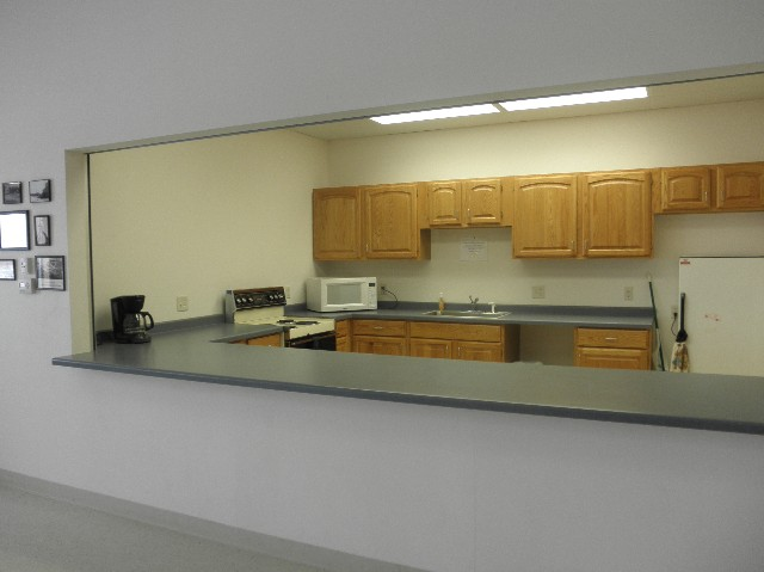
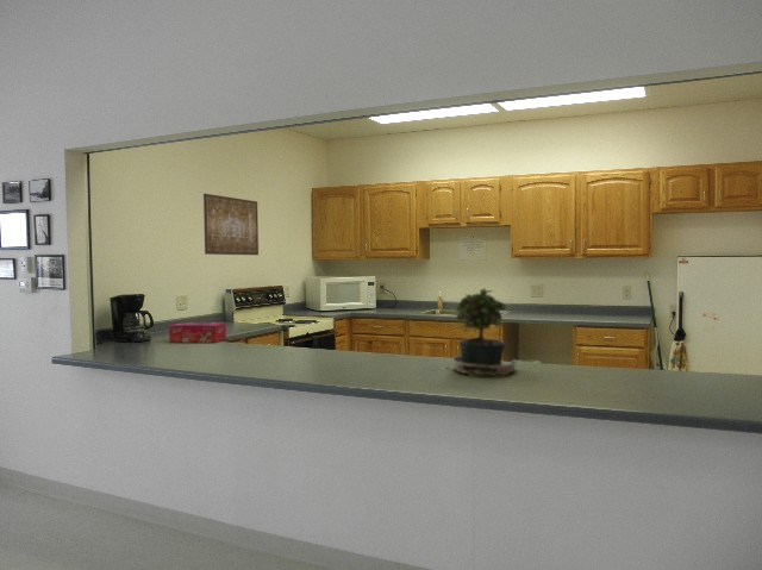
+ tissue box (198, 332)
+ potted plant (476, 328)
+ wall art (232, 226)
